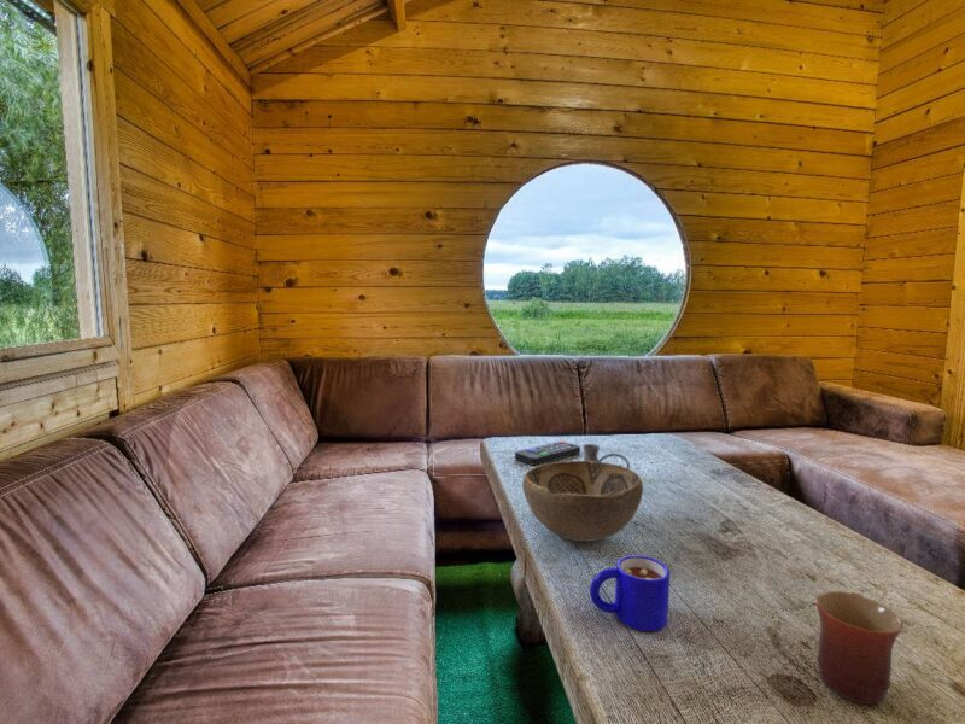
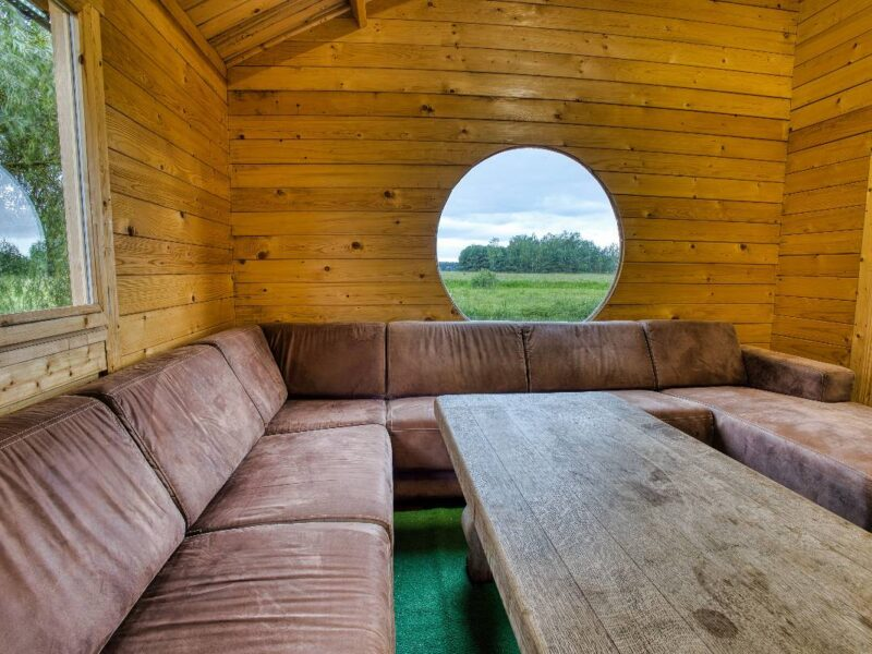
- mug (854, 642)
- decorative bowl (580, 502)
- mug (628, 591)
- remote control (548, 451)
- candle holder (596, 461)
